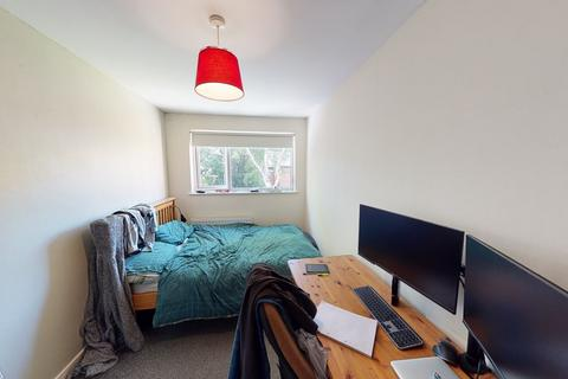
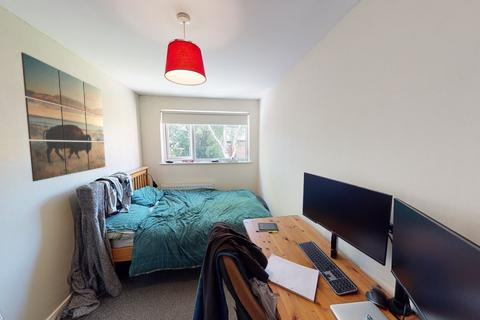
+ wall art (74, 125)
